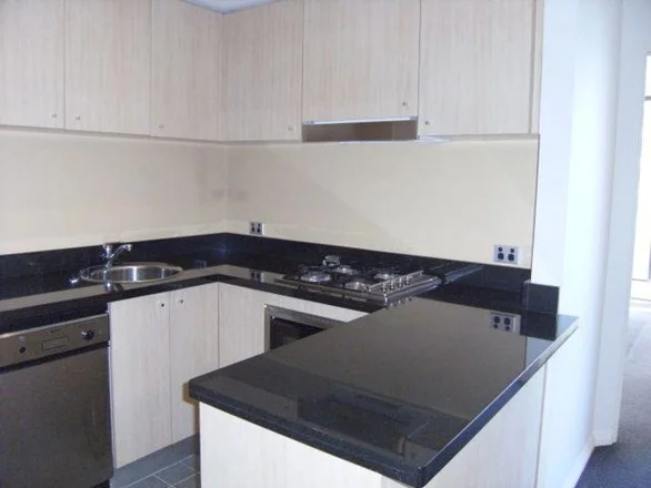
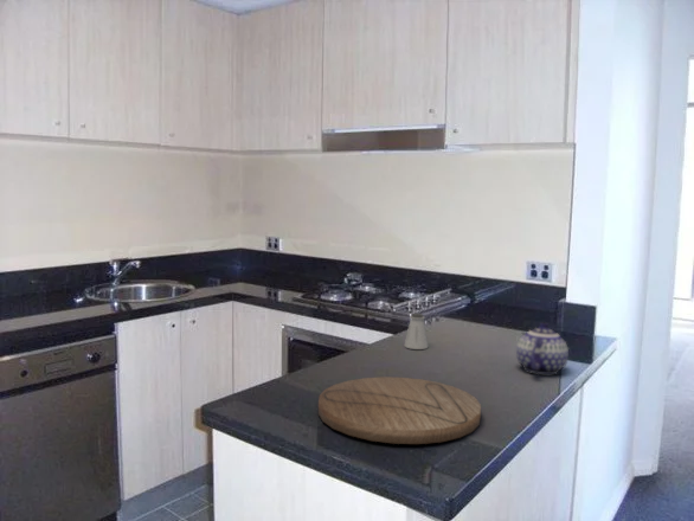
+ saltshaker (416, 330)
+ teapot (541, 346)
+ cutting board (398, 406)
